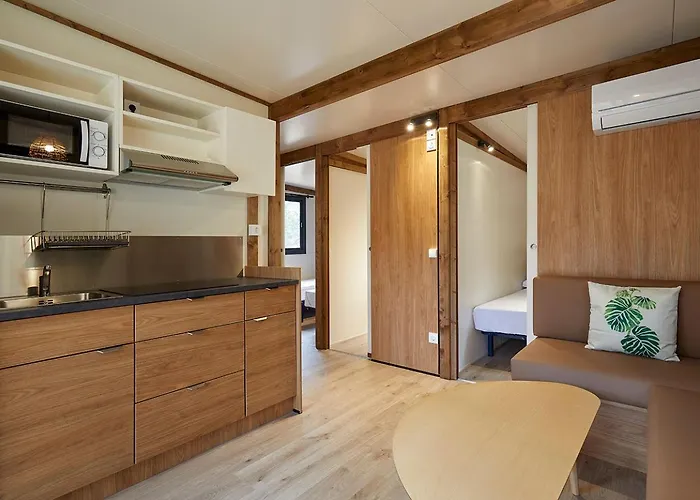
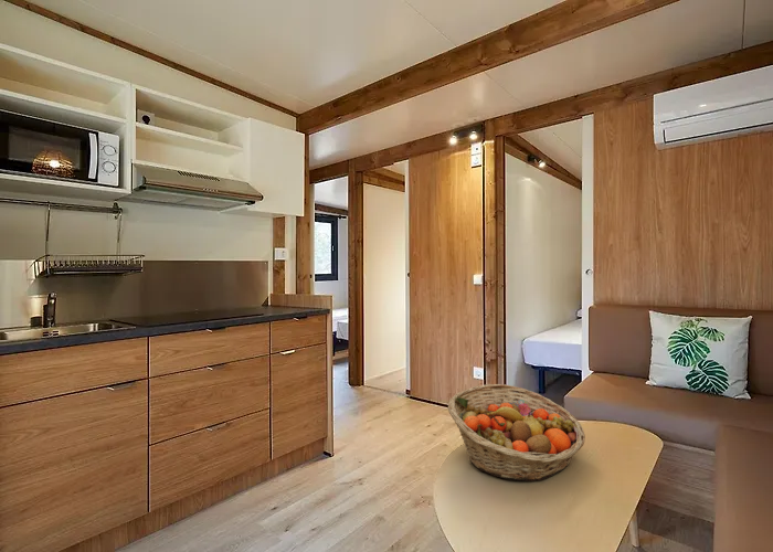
+ fruit basket (515, 427)
